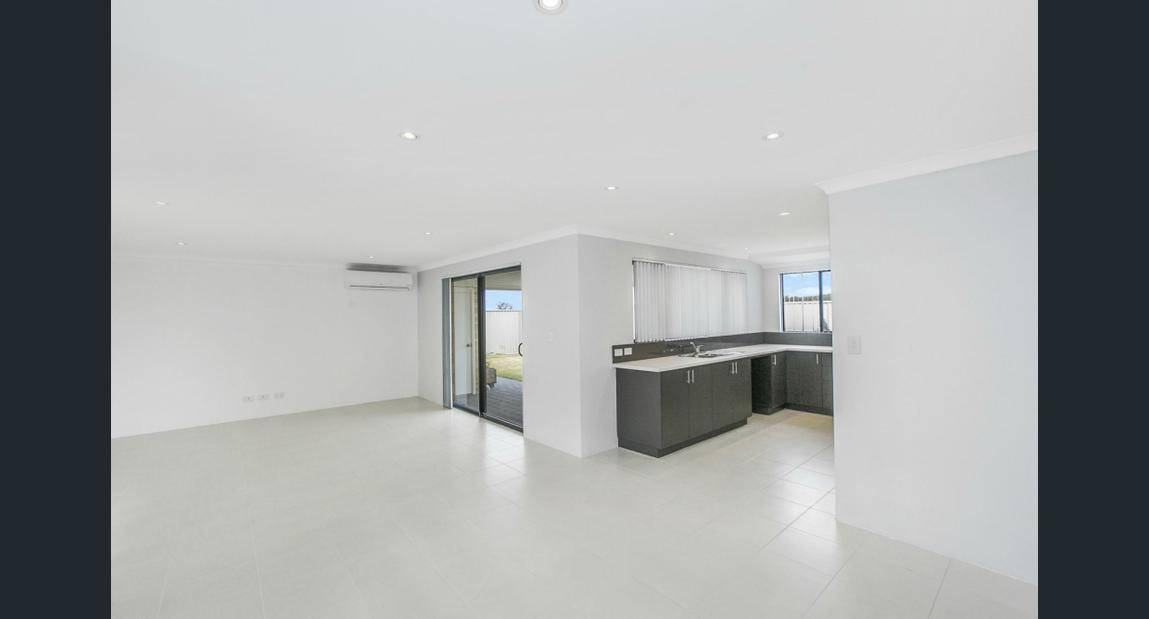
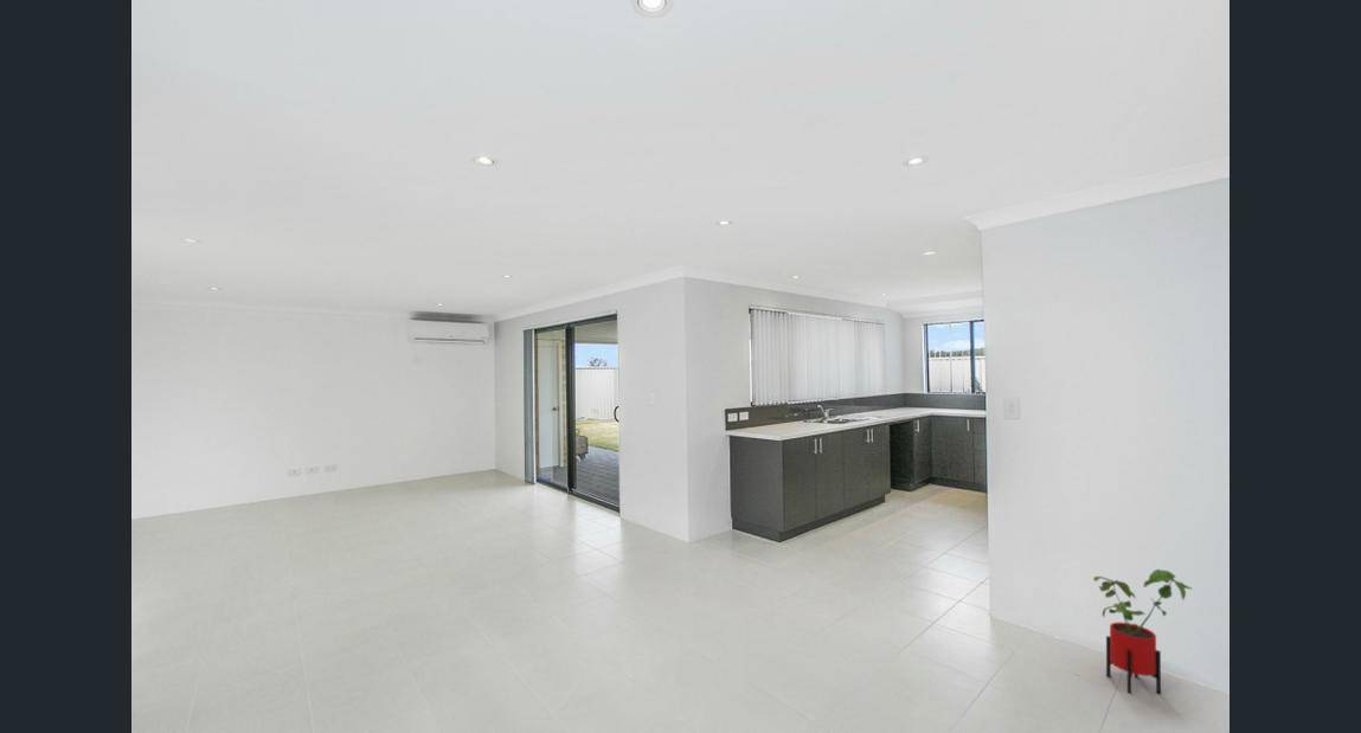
+ house plant (1137, 625)
